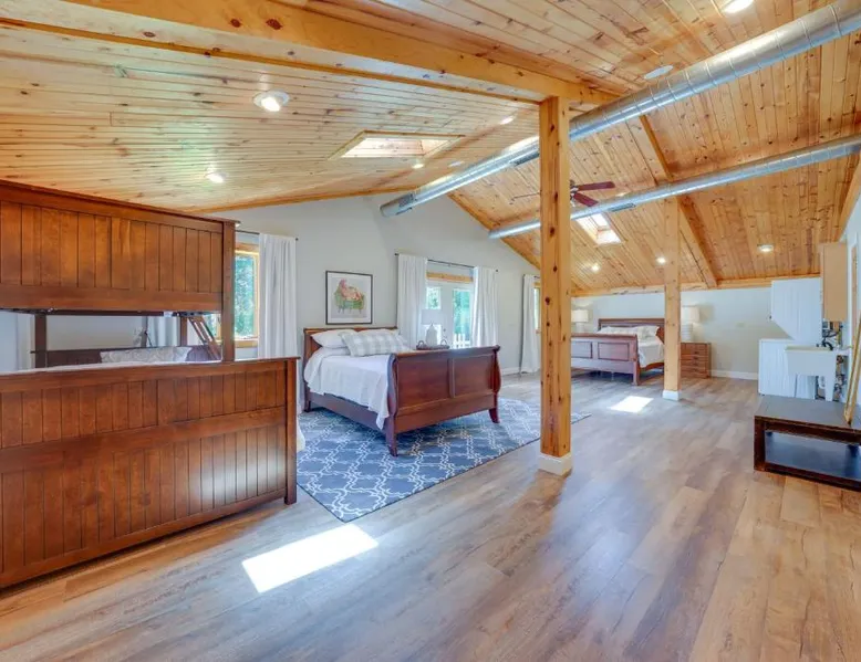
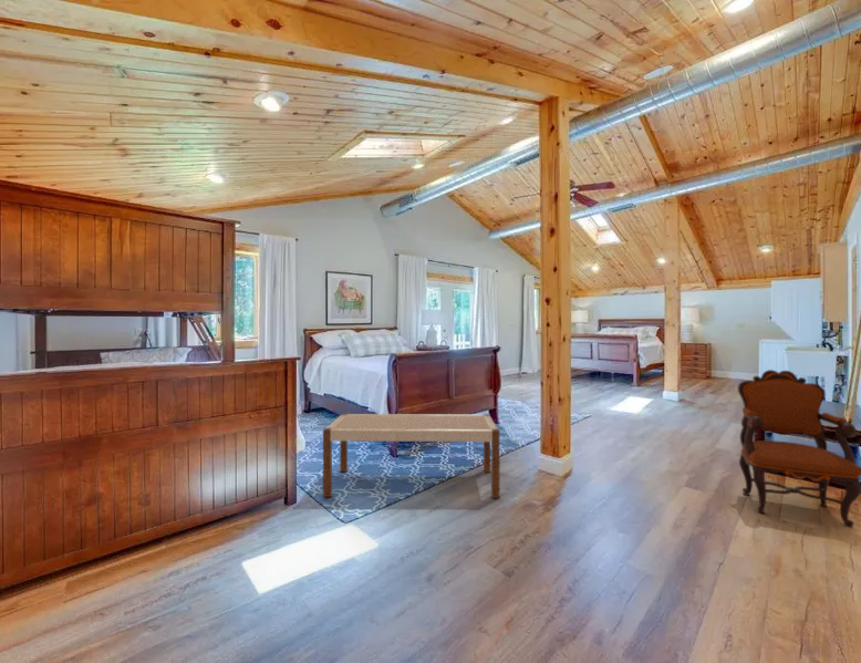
+ bench (413, 441)
+ armchair (789, 443)
